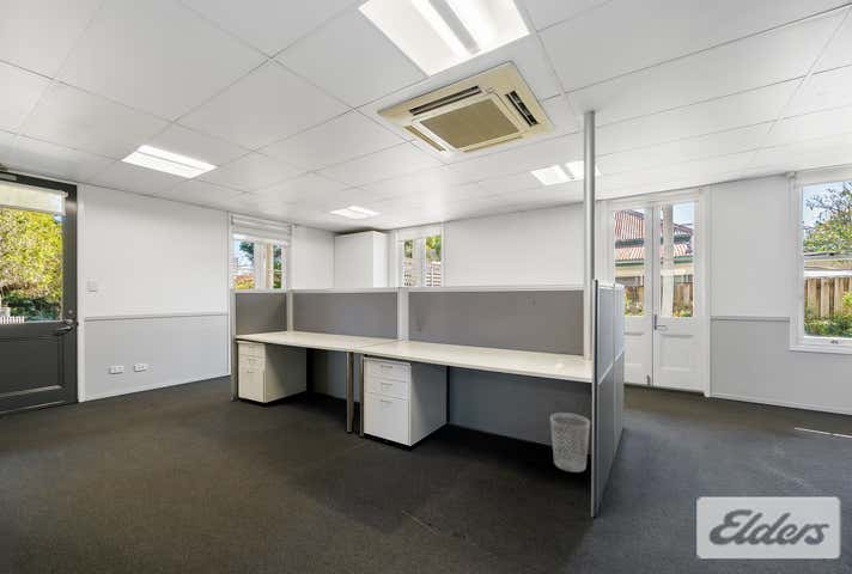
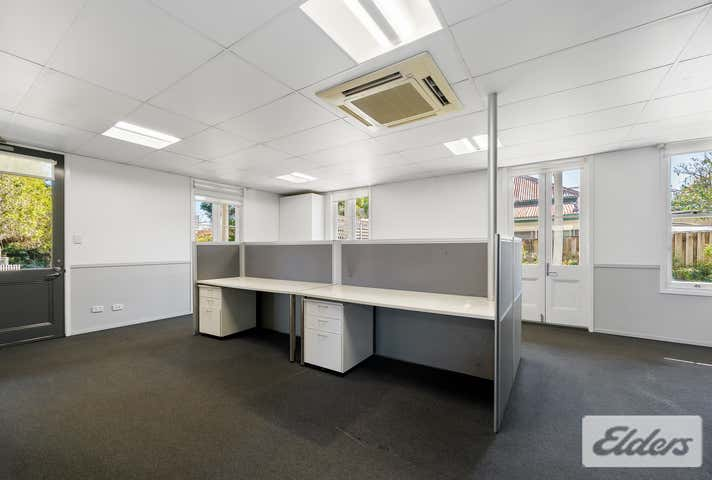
- wastebasket (570, 441)
